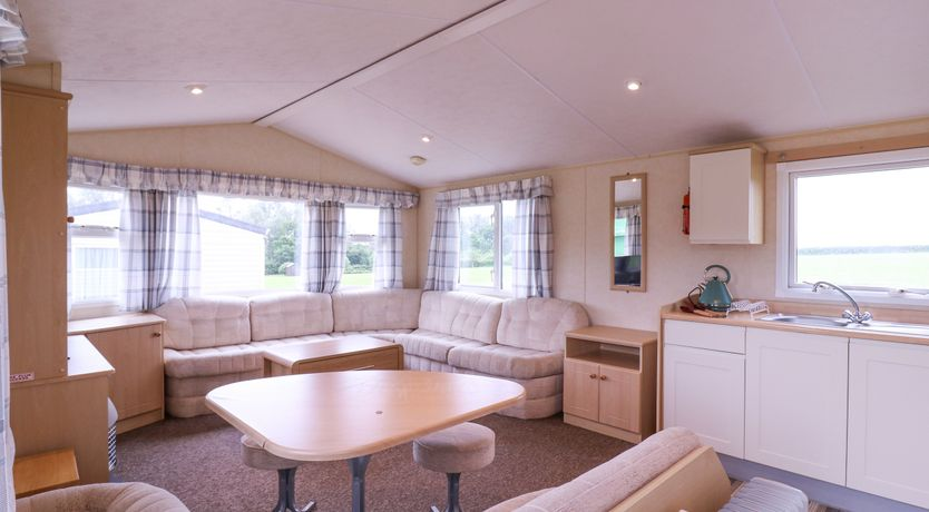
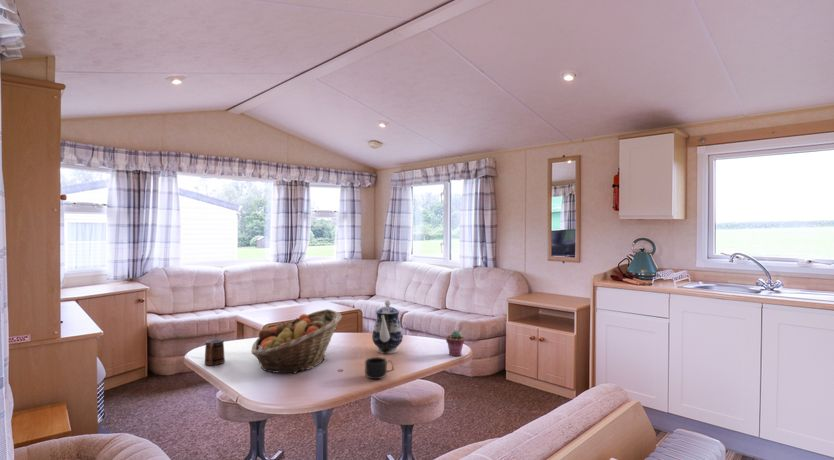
+ potted succulent (455, 342)
+ fruit basket (297, 338)
+ mug (379, 368)
+ mug (213, 352)
+ teapot (387, 325)
